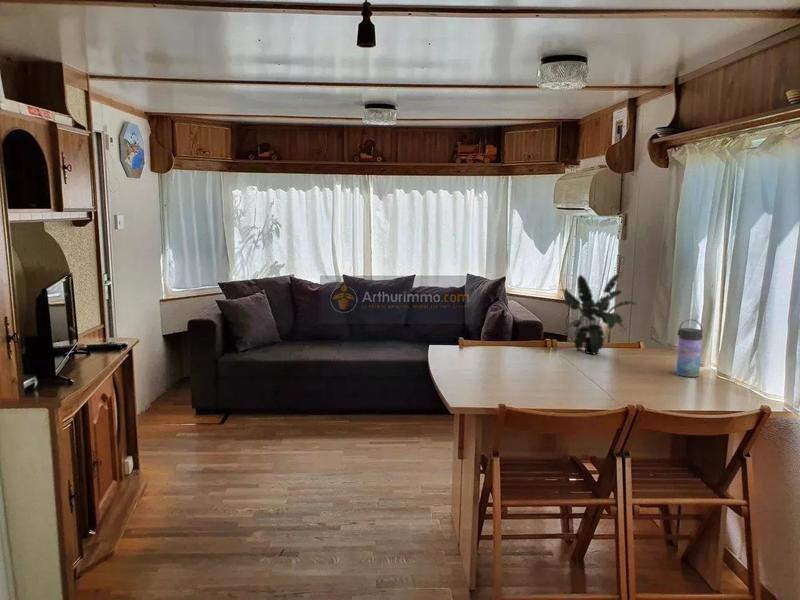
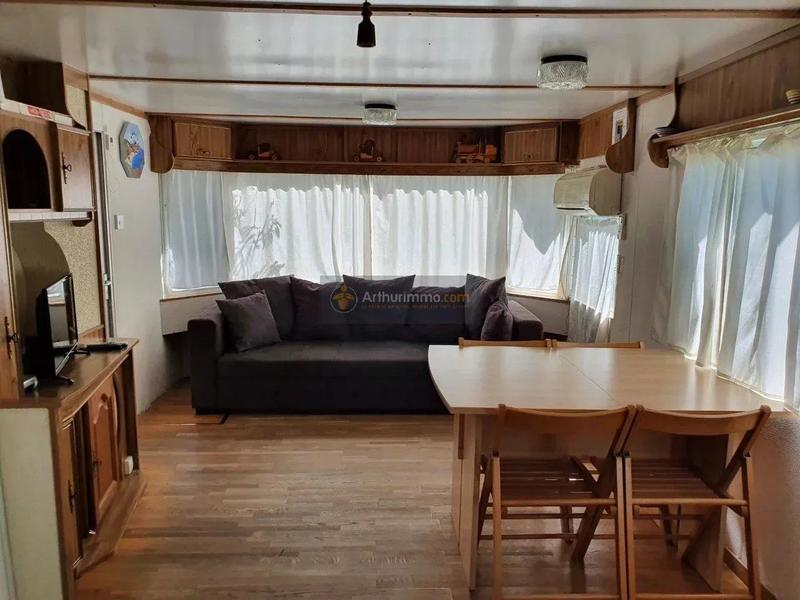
- potted plant (597, 314)
- water bottle (689, 346)
